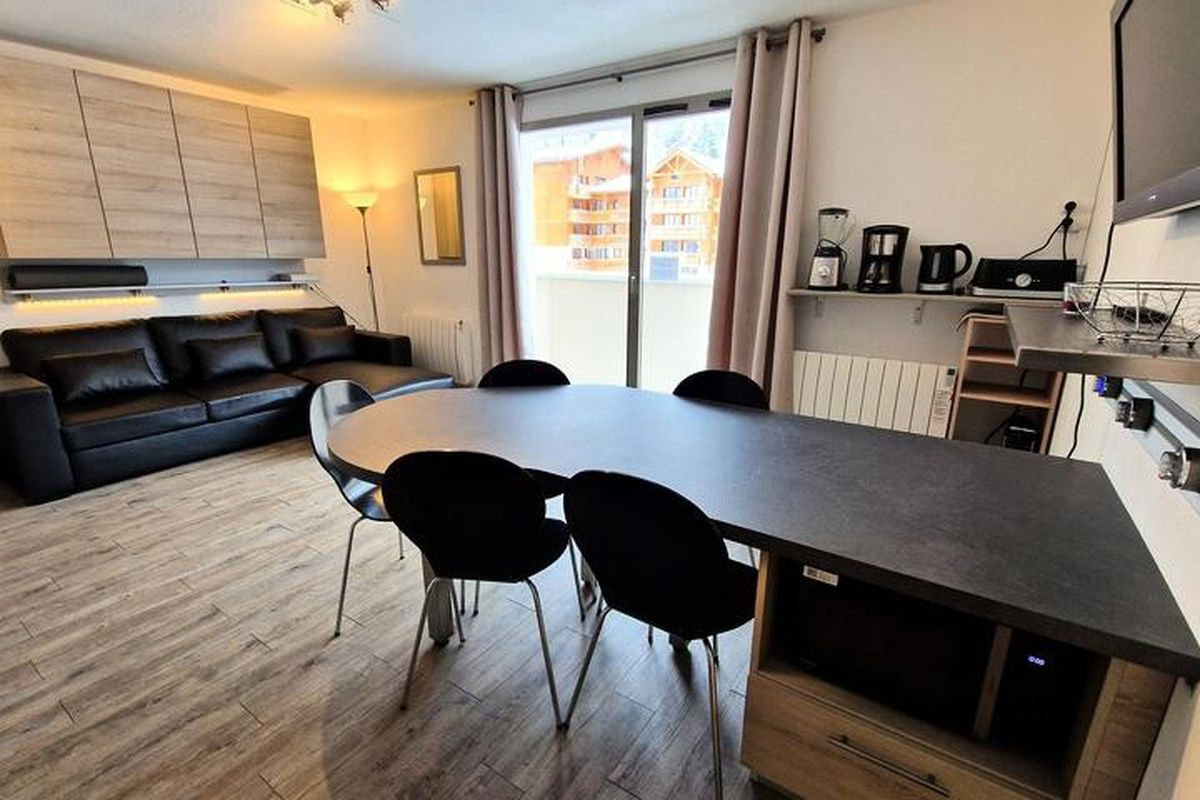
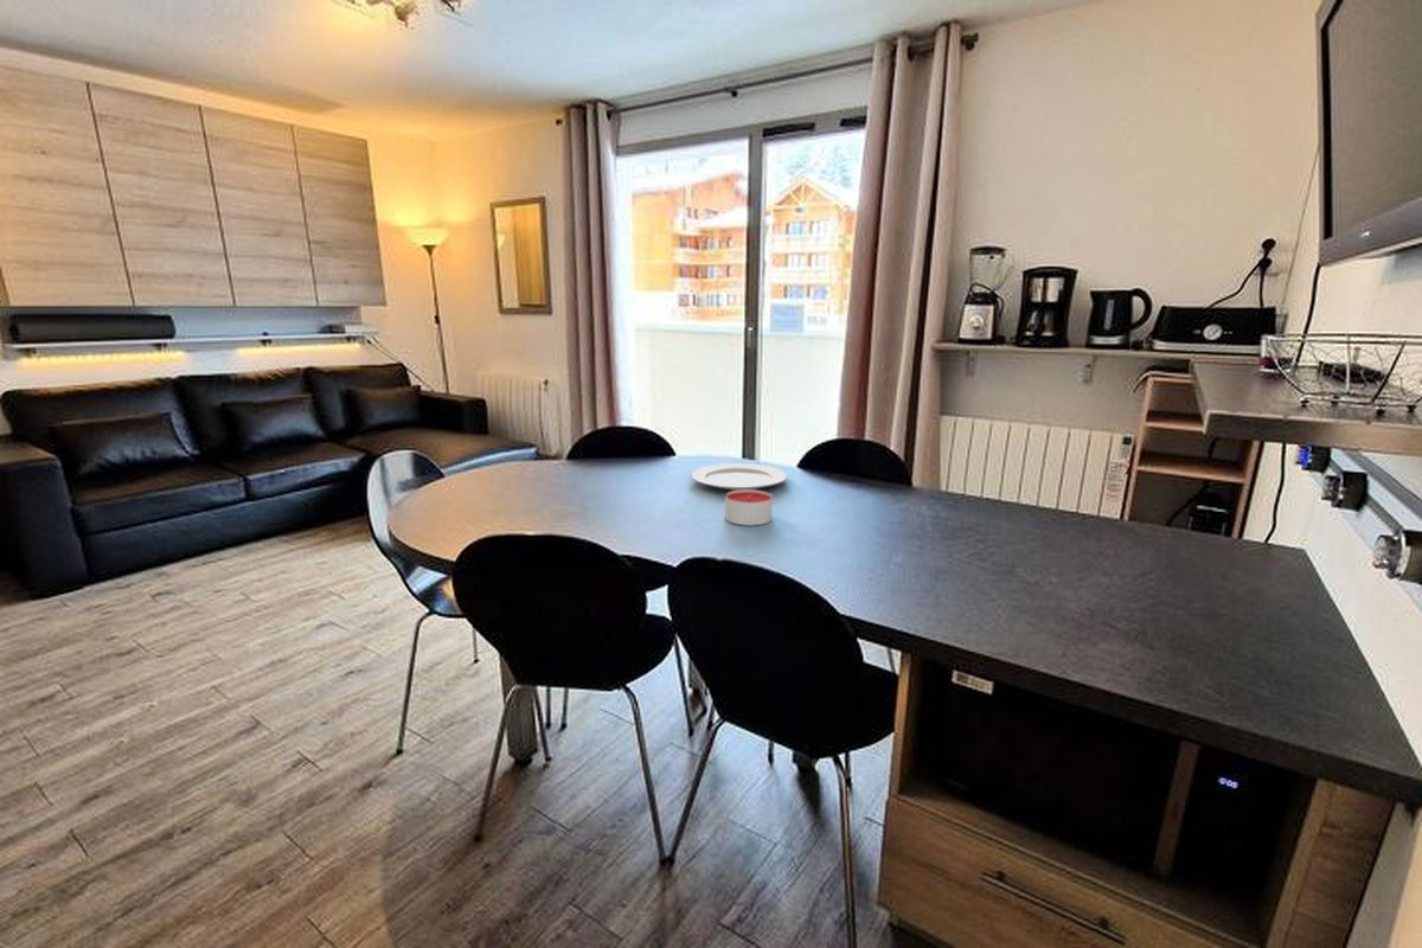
+ candle (748, 506)
+ chinaware (738, 478)
